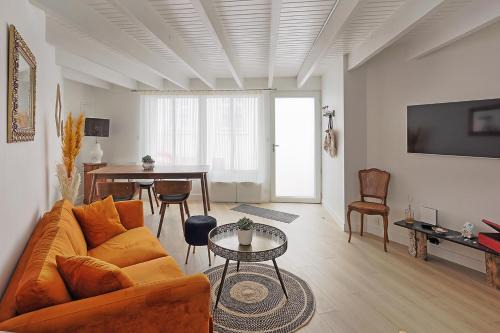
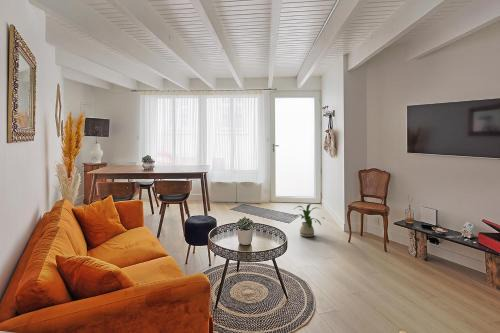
+ house plant (307, 218)
